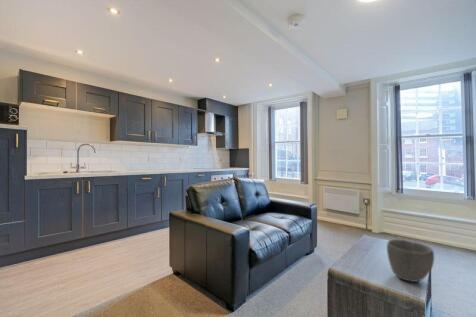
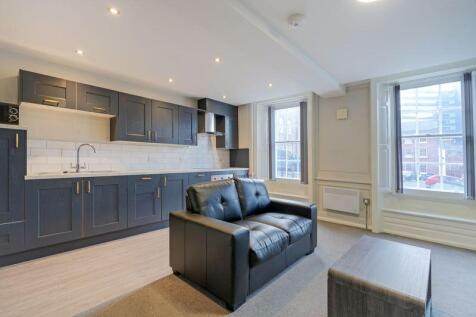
- bowl (409, 261)
